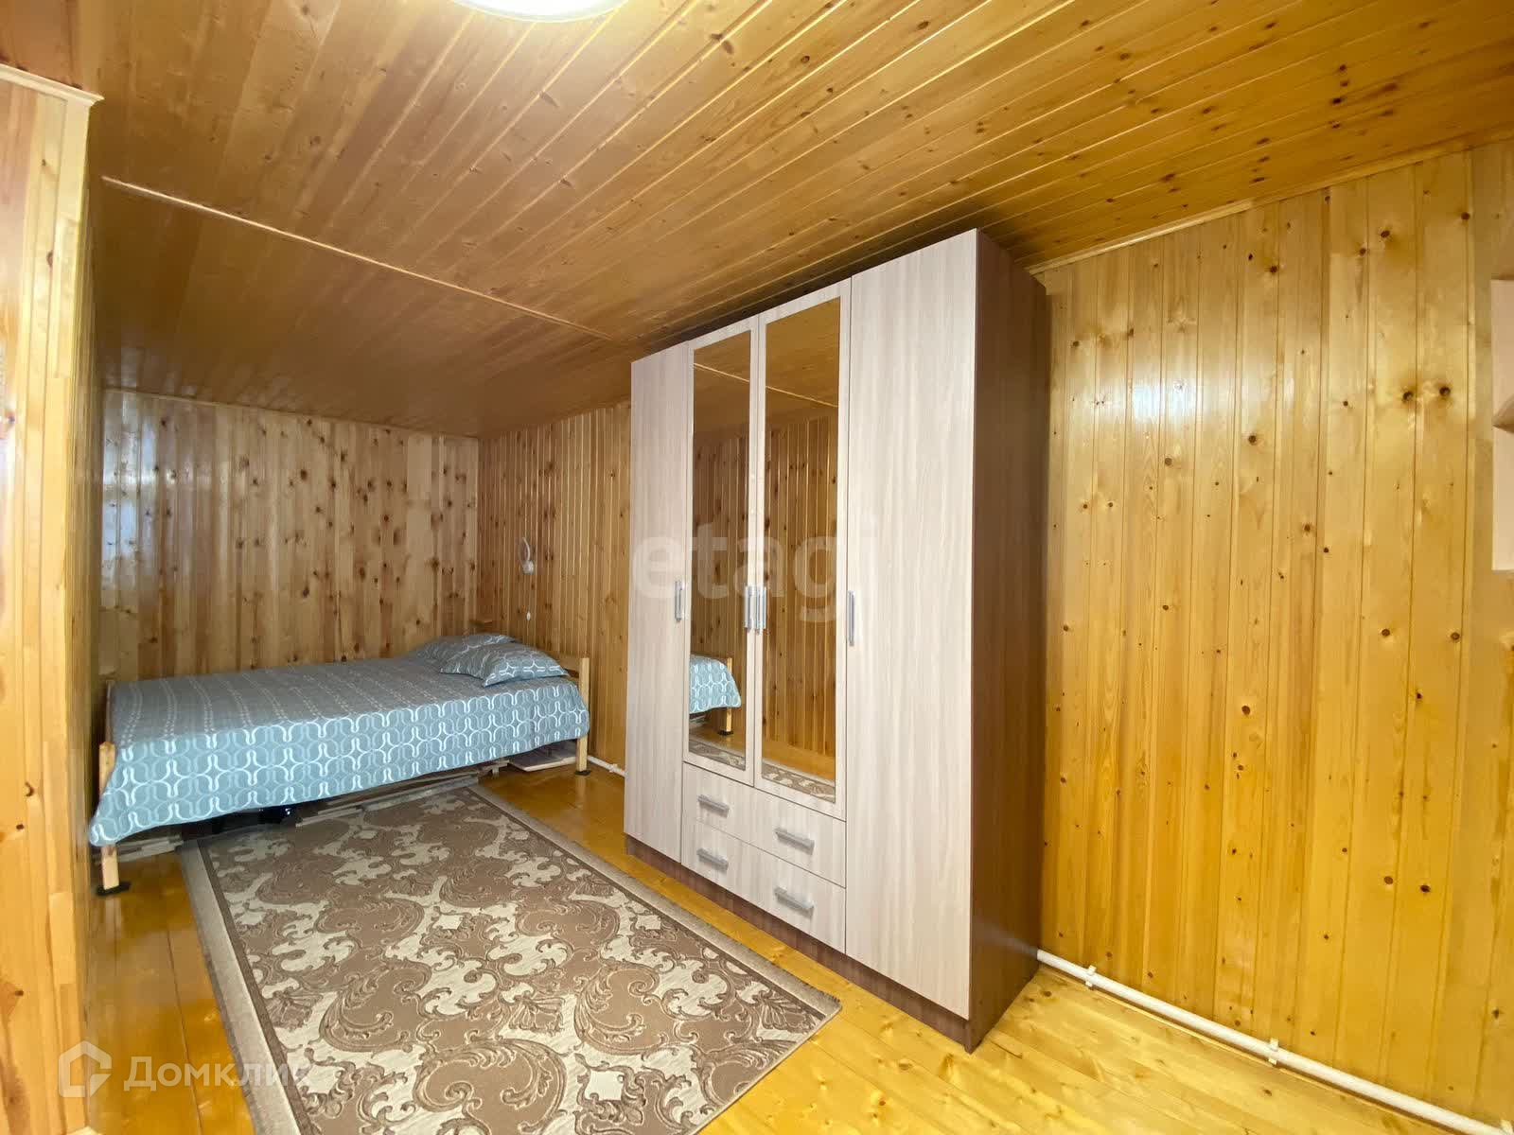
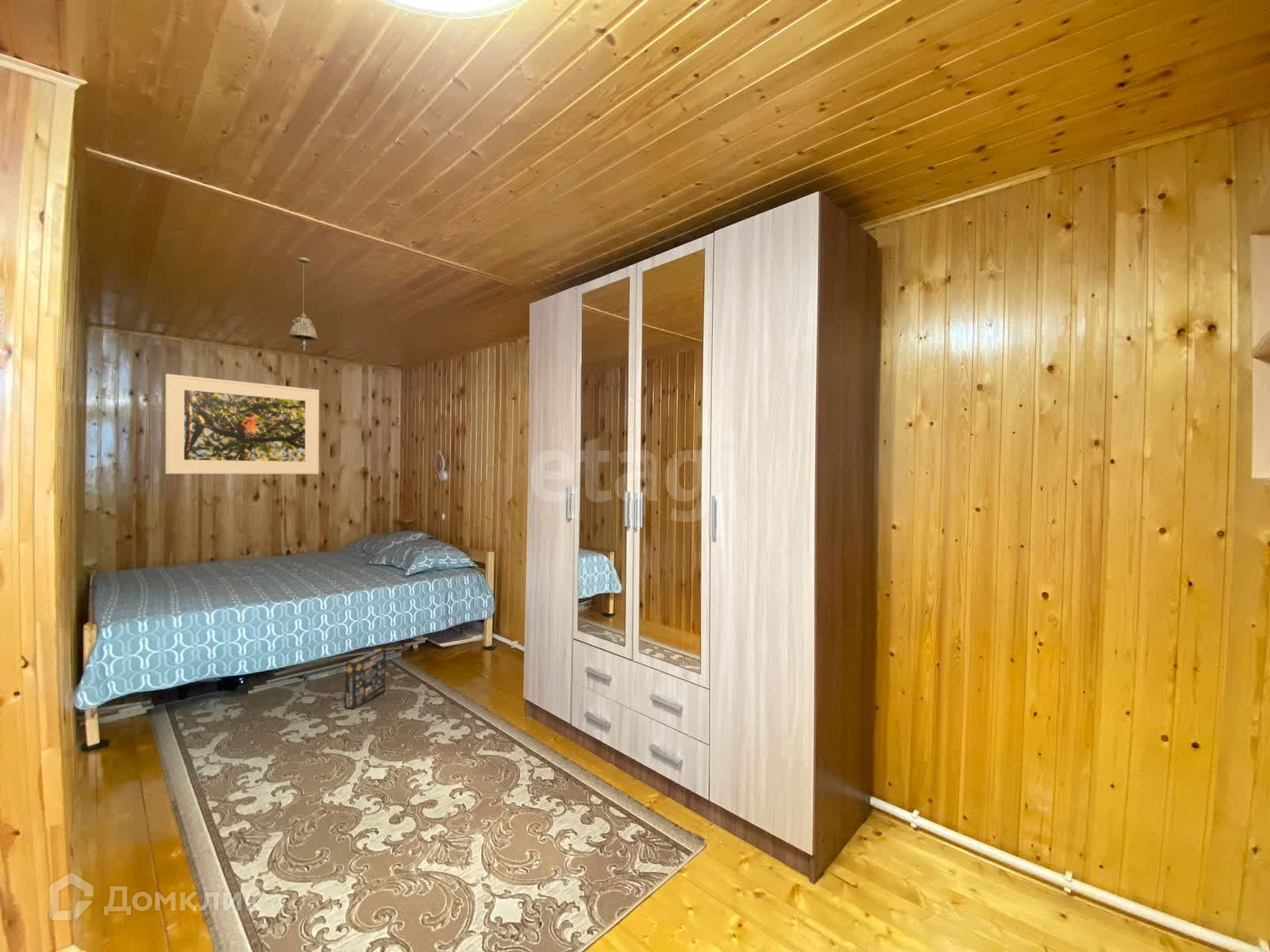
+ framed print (248, 428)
+ pendant light (303, 305)
+ box (366, 677)
